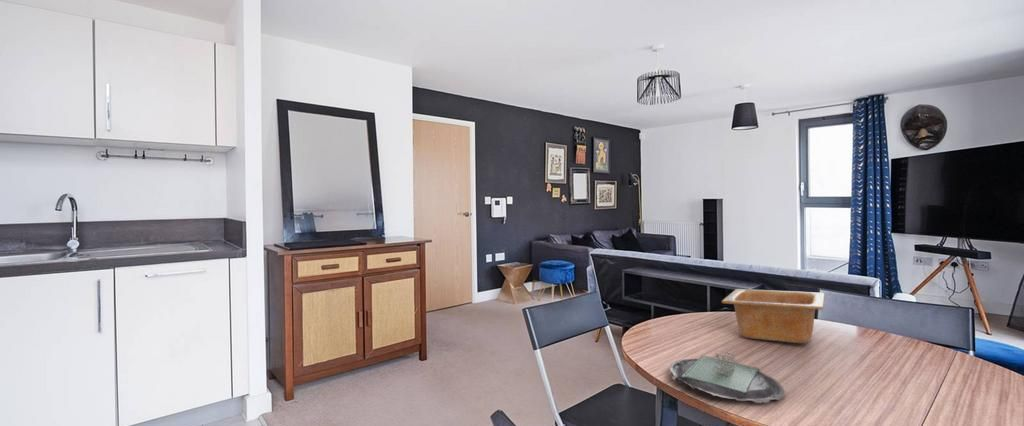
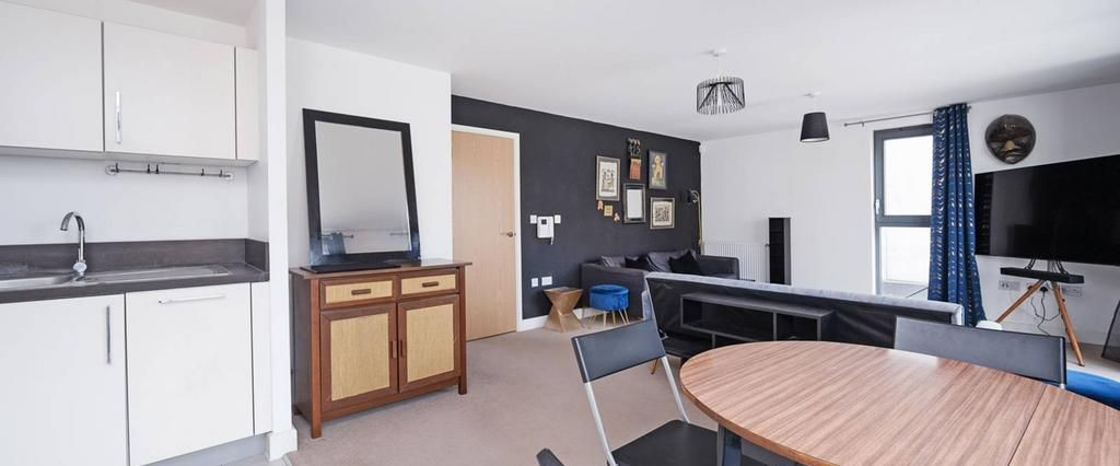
- serving bowl (774, 315)
- plate (723, 368)
